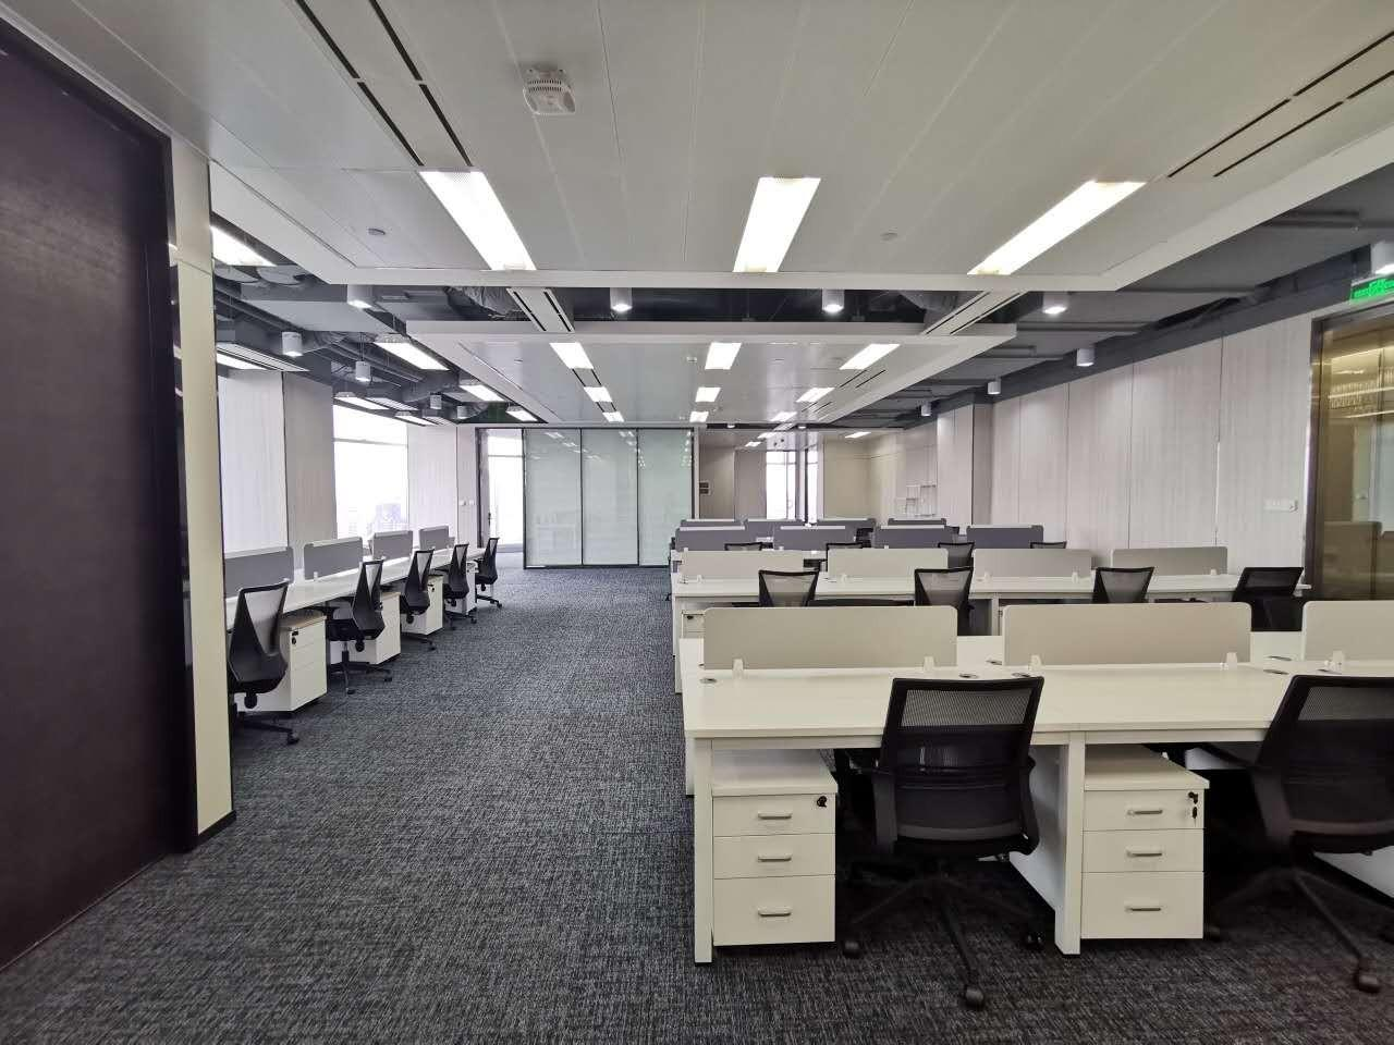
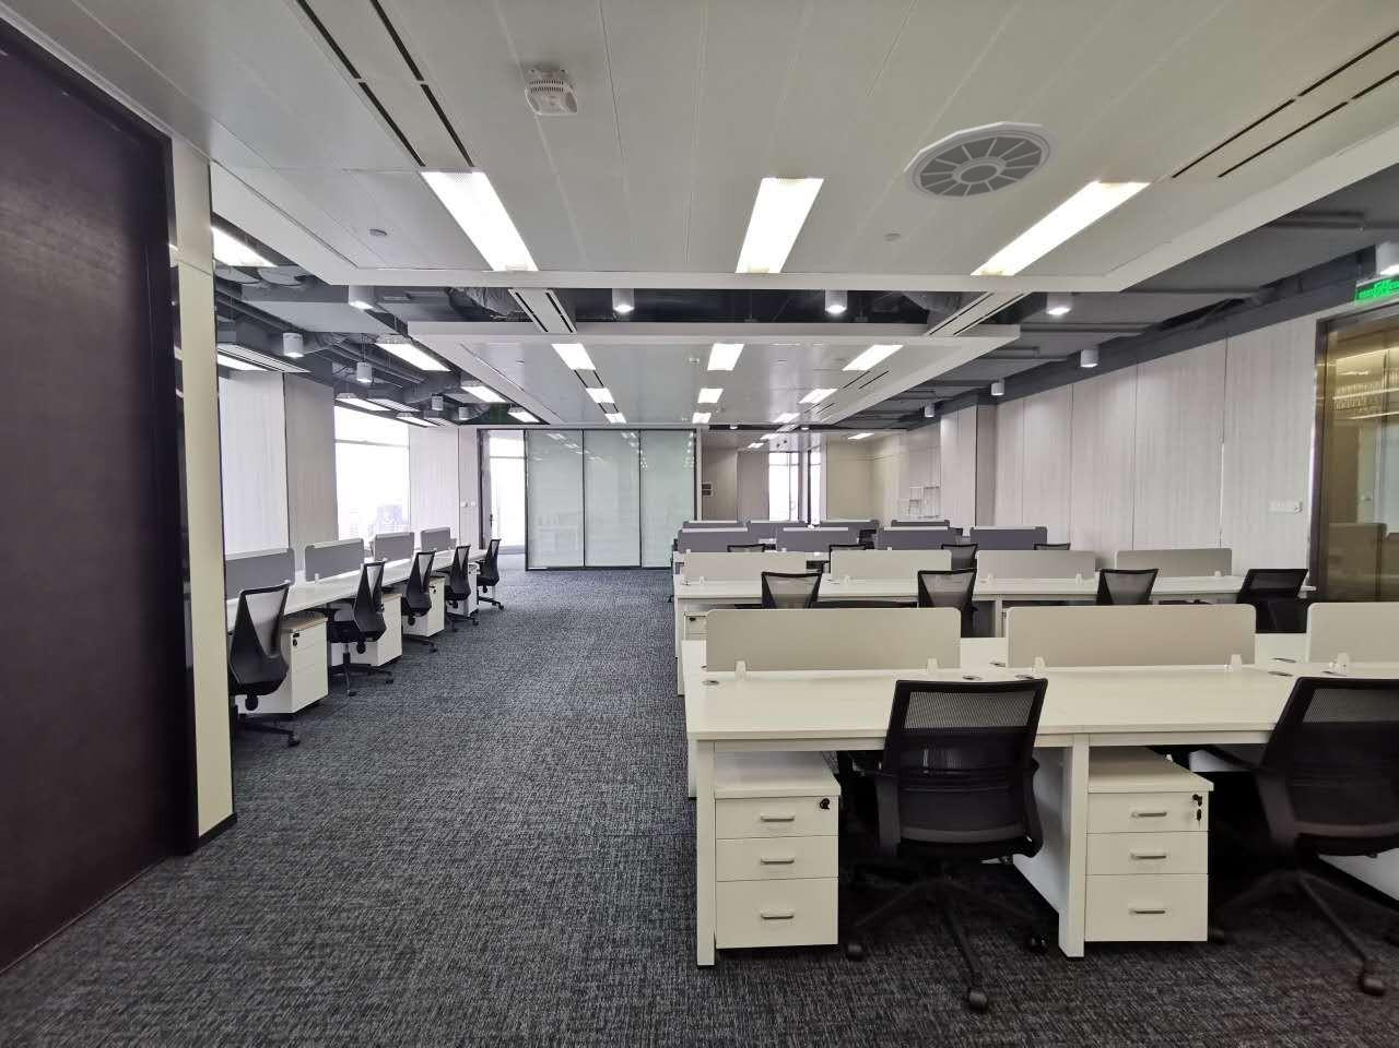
+ ceiling vent (978, 168)
